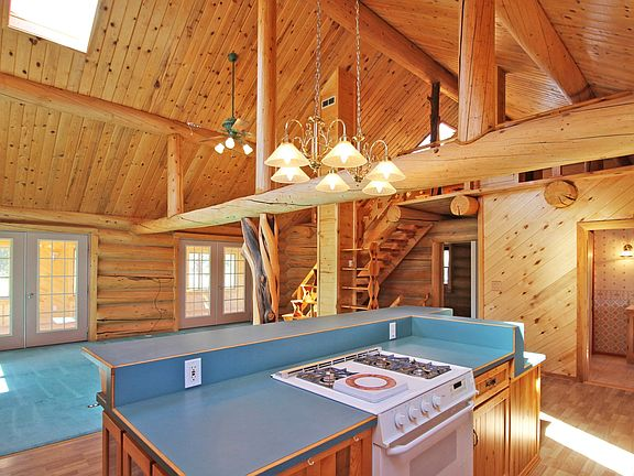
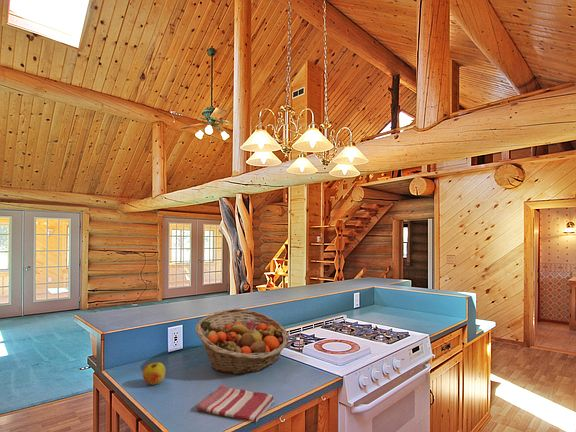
+ apple (154, 373)
+ fruit basket (243, 338)
+ dish towel (236, 401)
